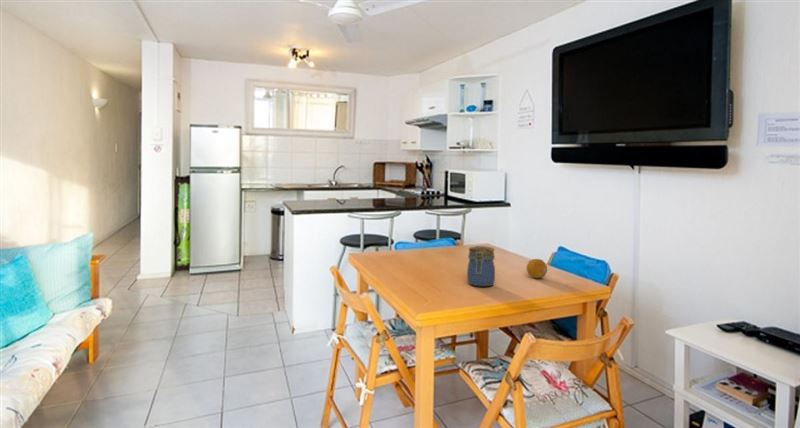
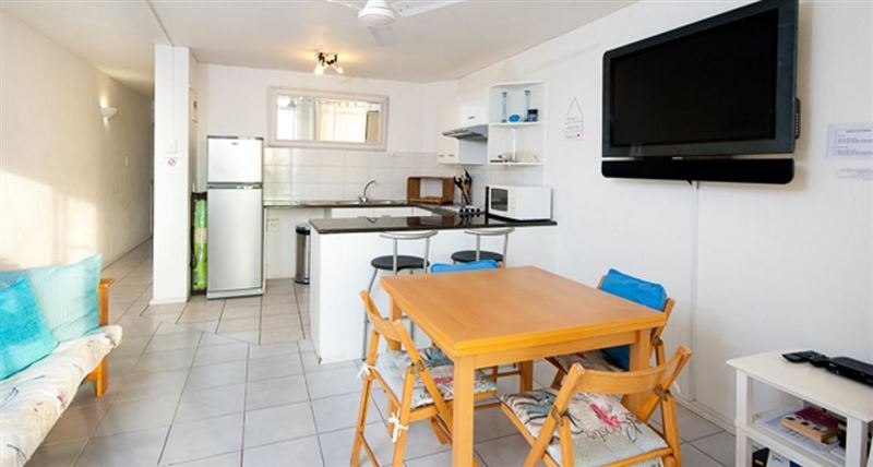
- fruit (536, 268)
- jar (480, 265)
